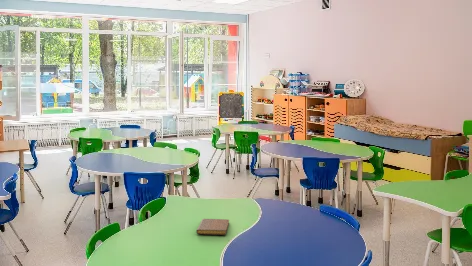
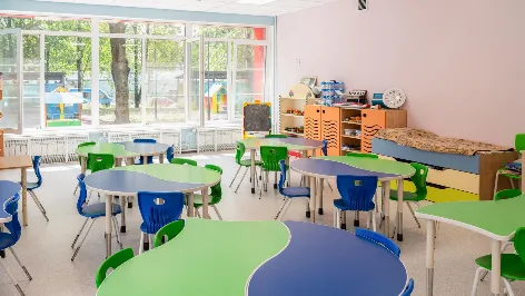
- notebook (213, 226)
